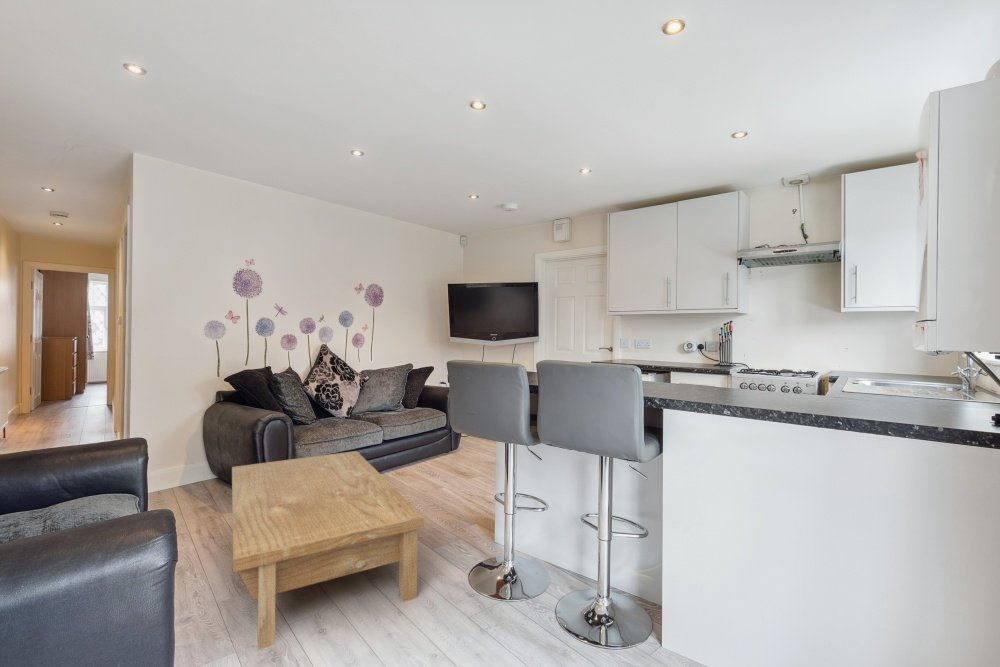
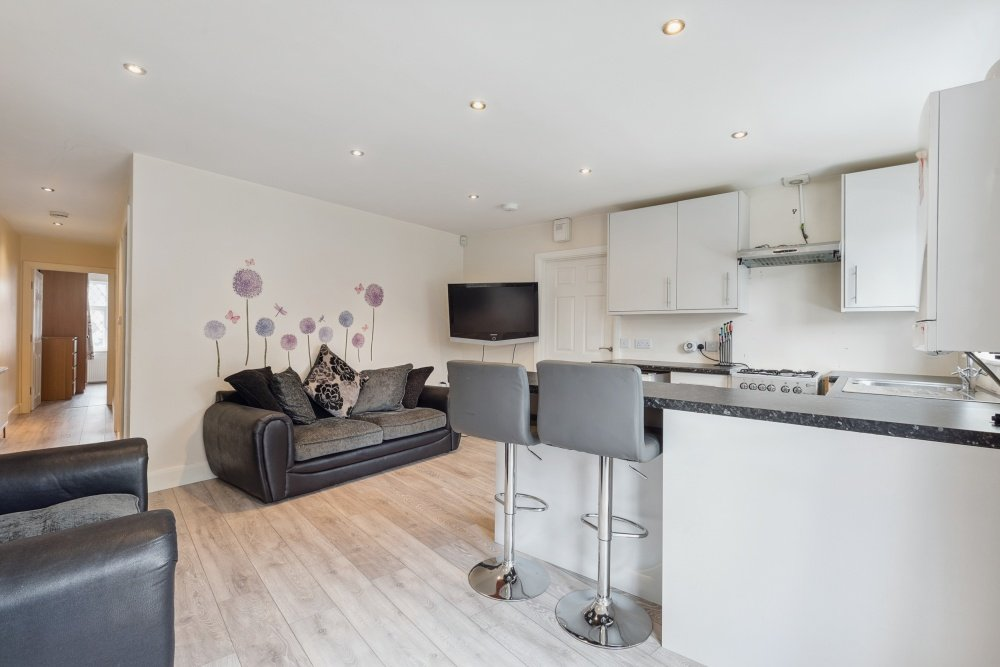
- coffee table (313, 523)
